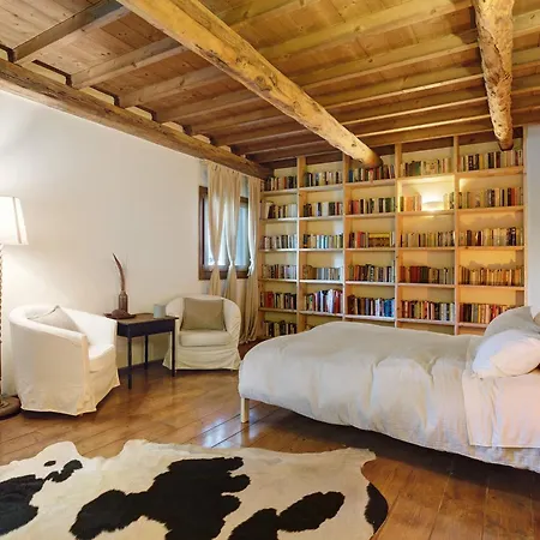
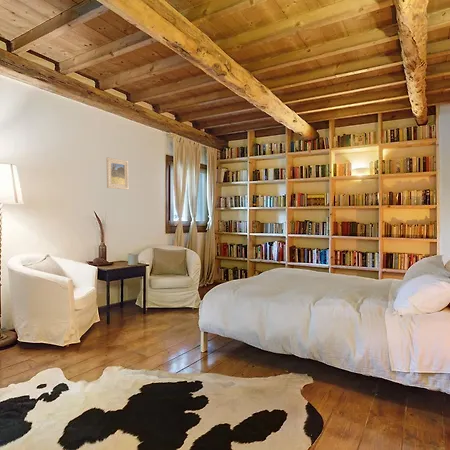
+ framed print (117, 174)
